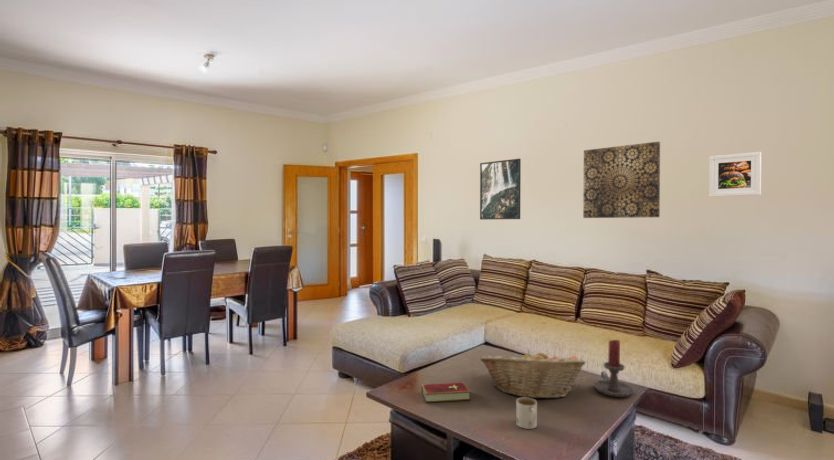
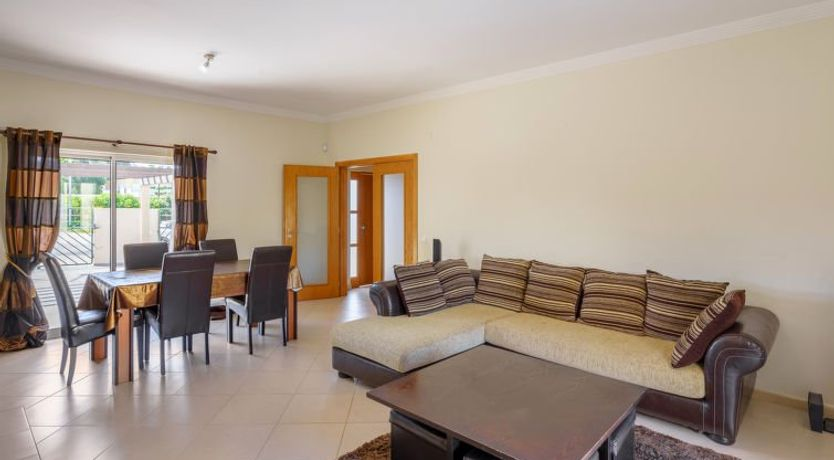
- hardcover book (445, 391)
- wall art (619, 182)
- fruit basket (531, 368)
- candle holder (611, 363)
- mug (528, 414)
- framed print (734, 175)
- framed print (499, 190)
